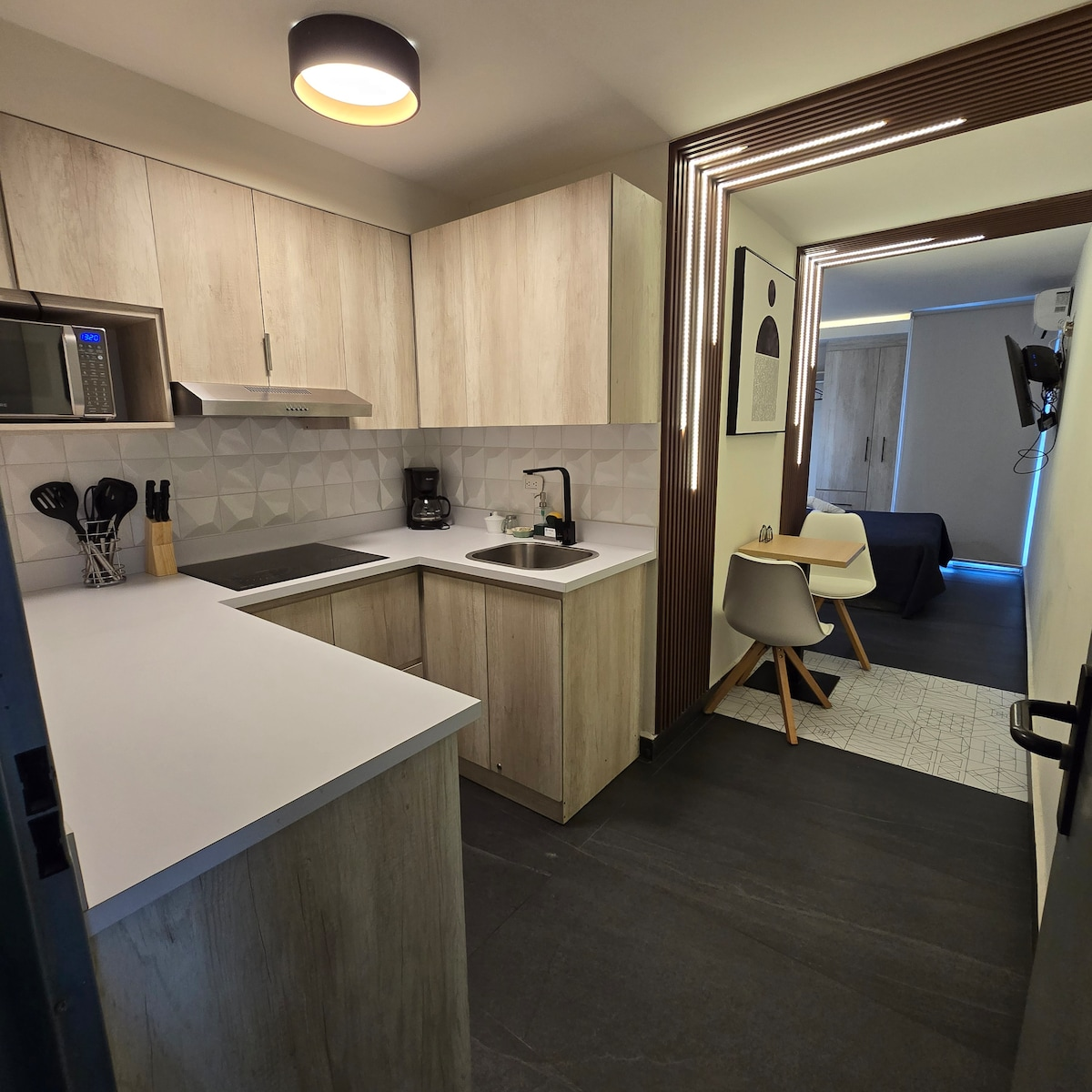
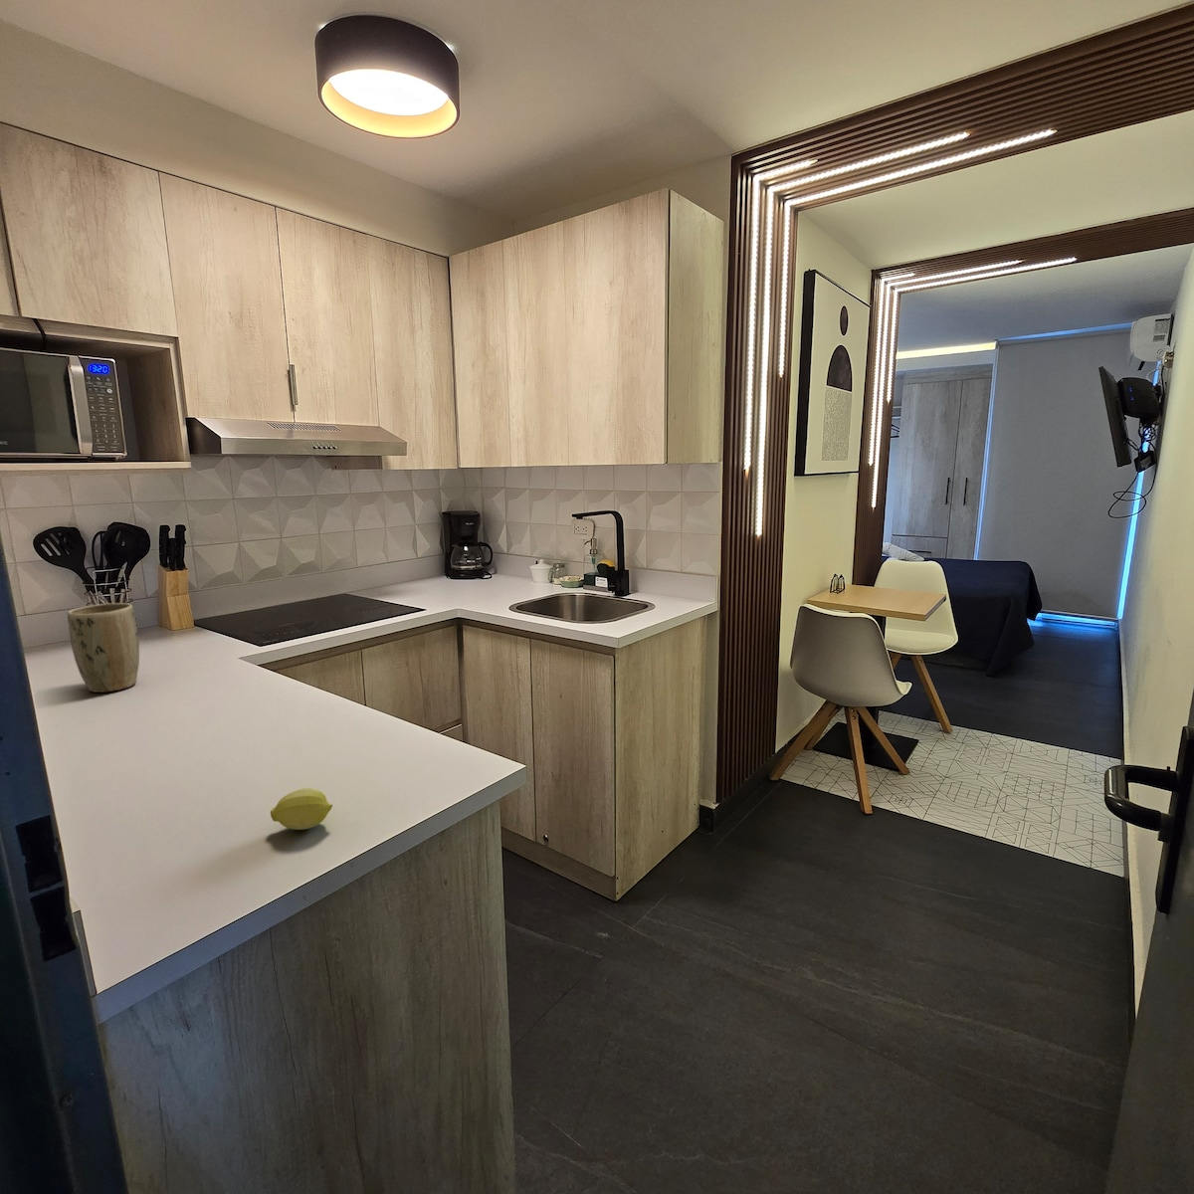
+ fruit (301, 809)
+ plant pot (106, 647)
